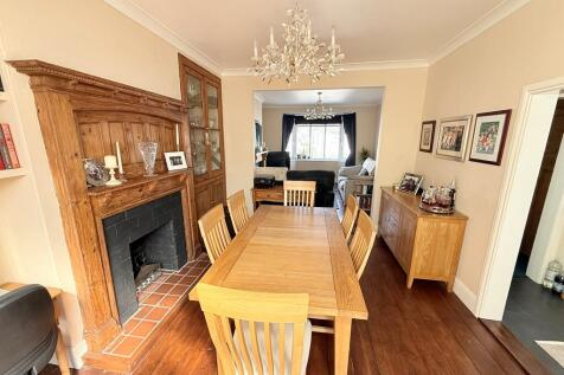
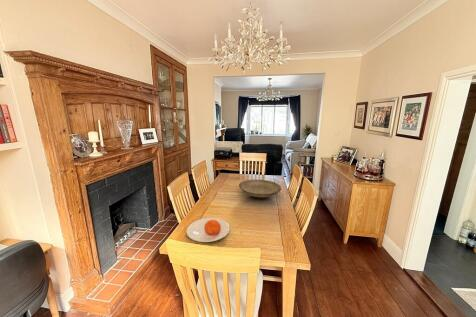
+ decorative bowl (259, 190)
+ plate (208, 227)
